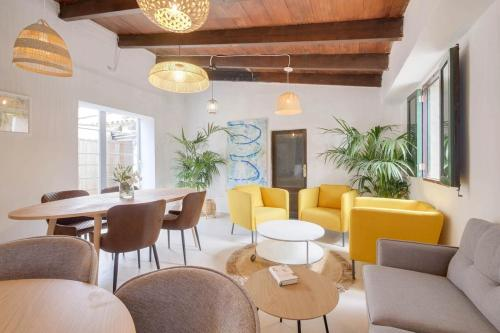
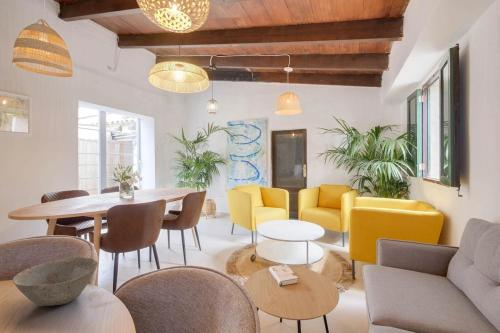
+ ceramic bowl (59, 284)
